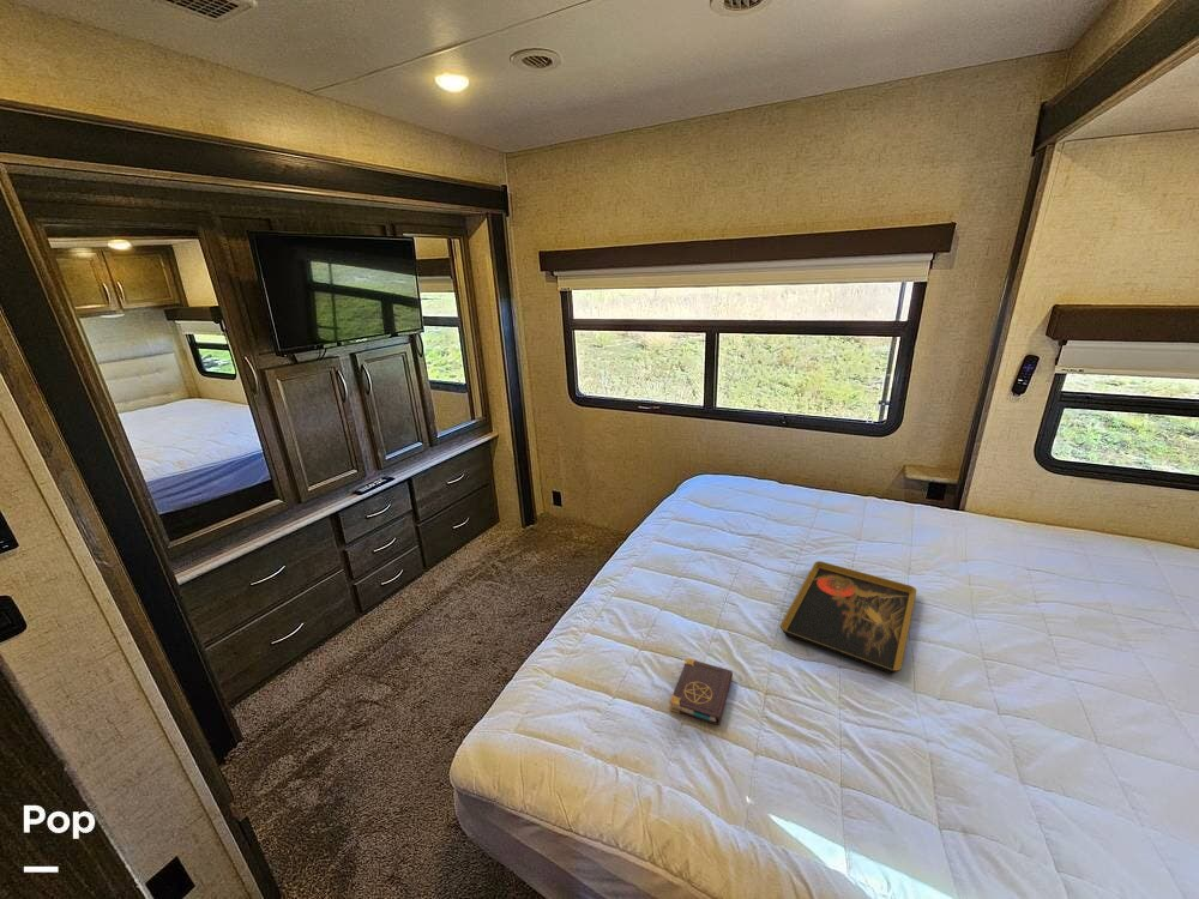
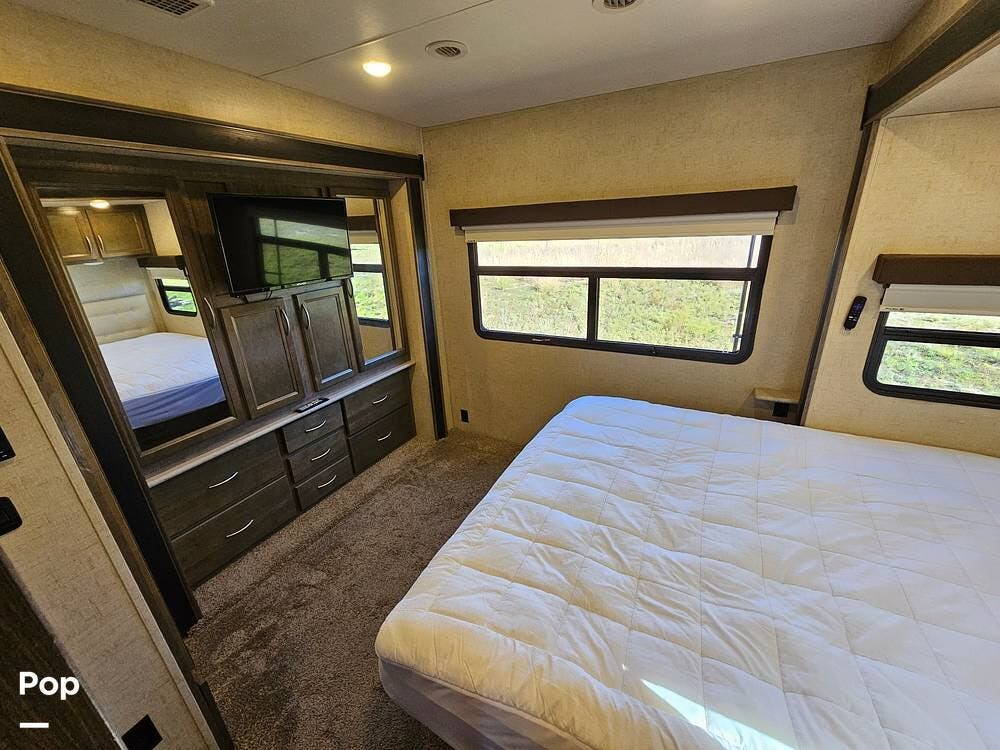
- decorative tray (850, 610)
- book (701, 689)
